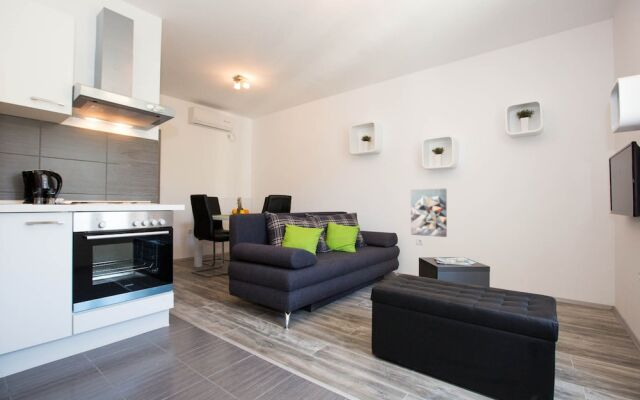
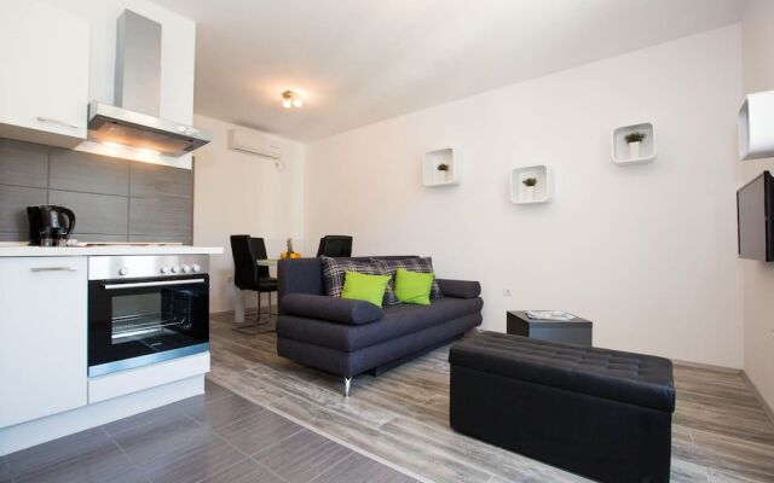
- wall art (428, 212)
